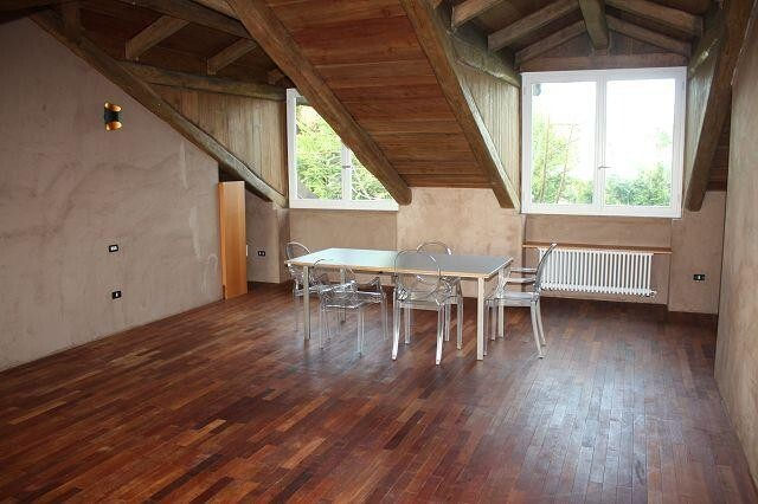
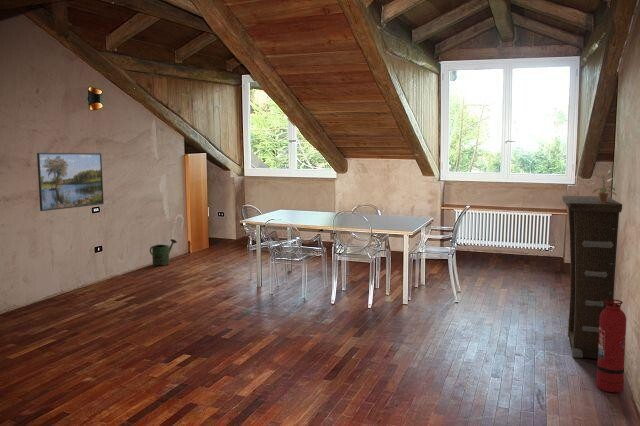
+ fire extinguisher (611, 343)
+ watering can (163, 252)
+ potted plant (608, 186)
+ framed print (72, 180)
+ cabinet (586, 274)
